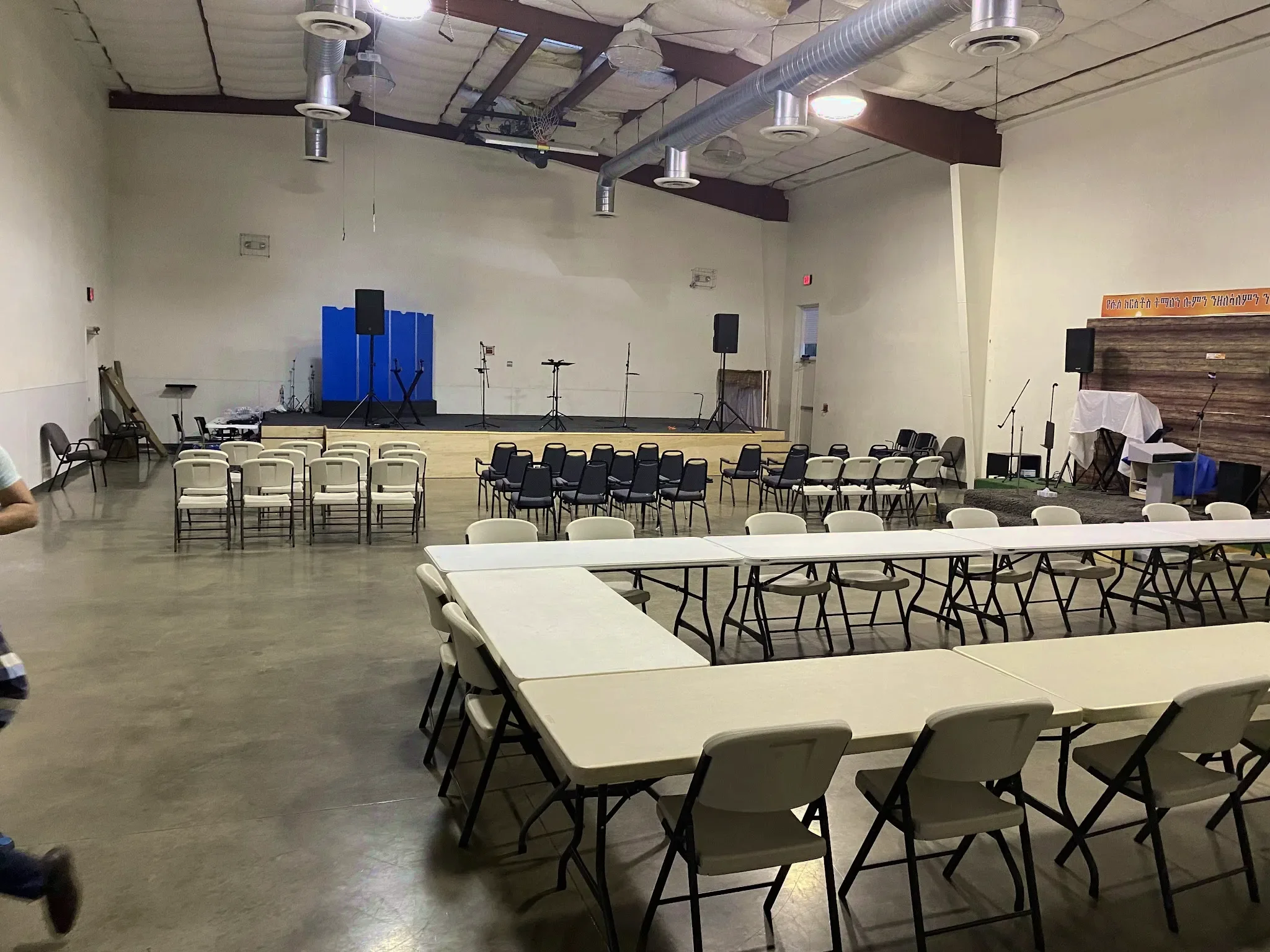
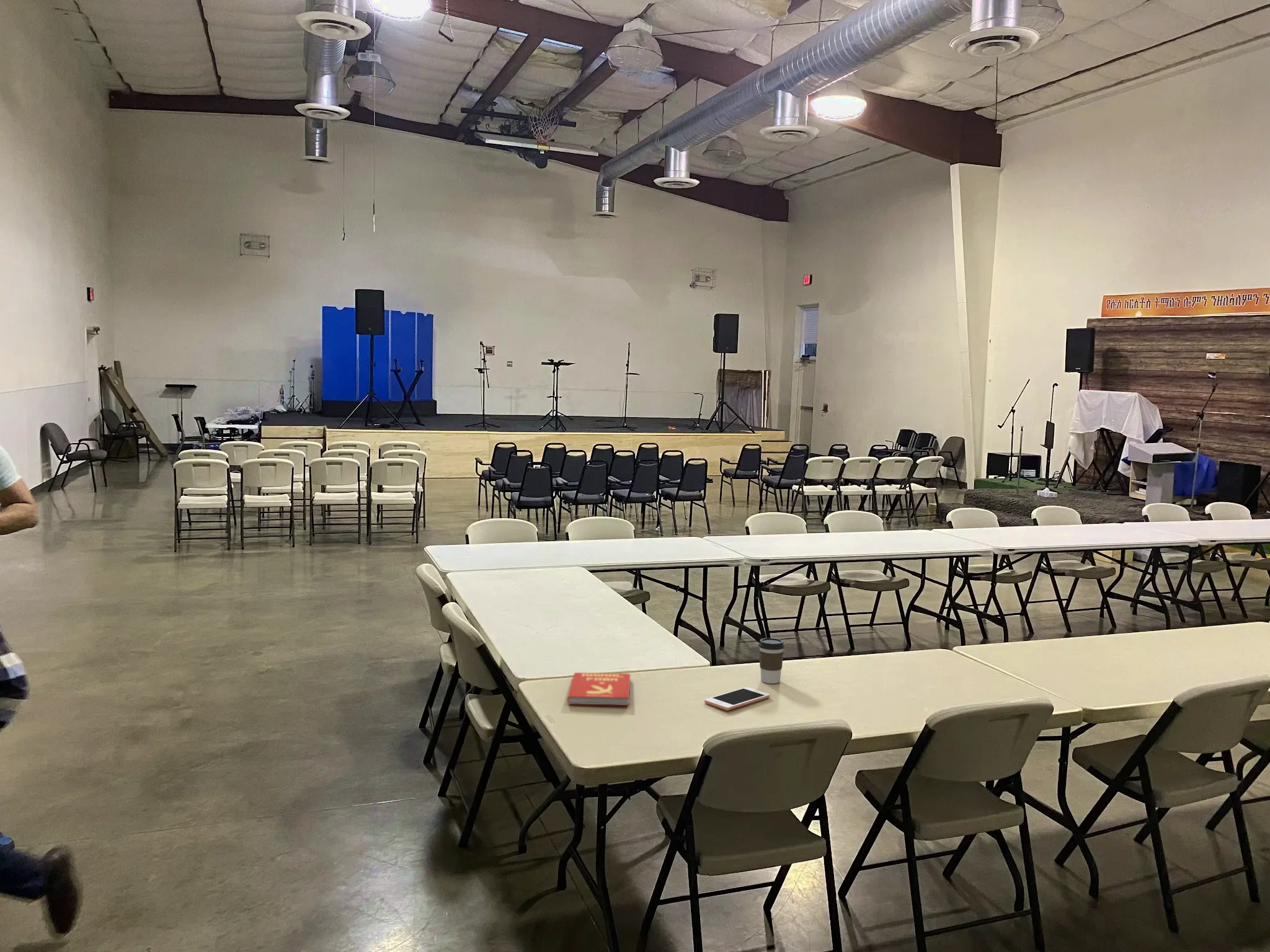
+ cell phone (737, 698)
+ coffee cup (771, 661)
+ book (600, 688)
